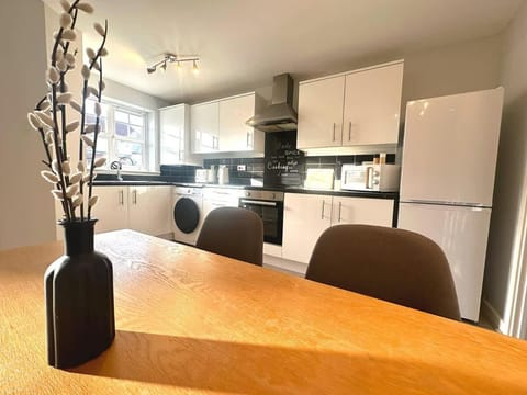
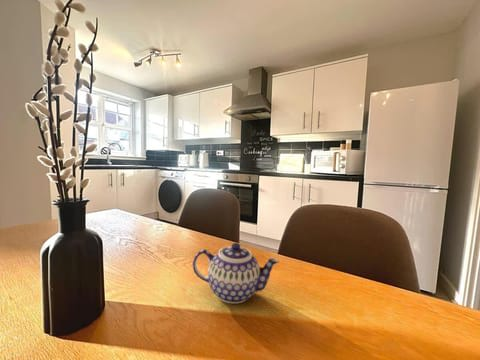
+ teapot (234, 268)
